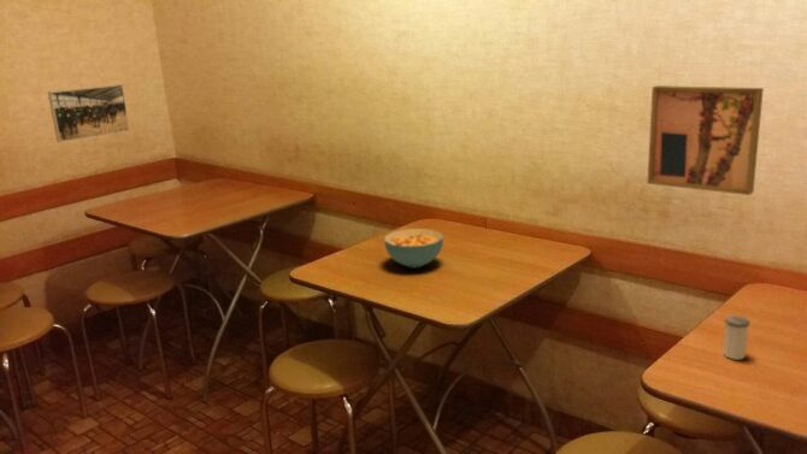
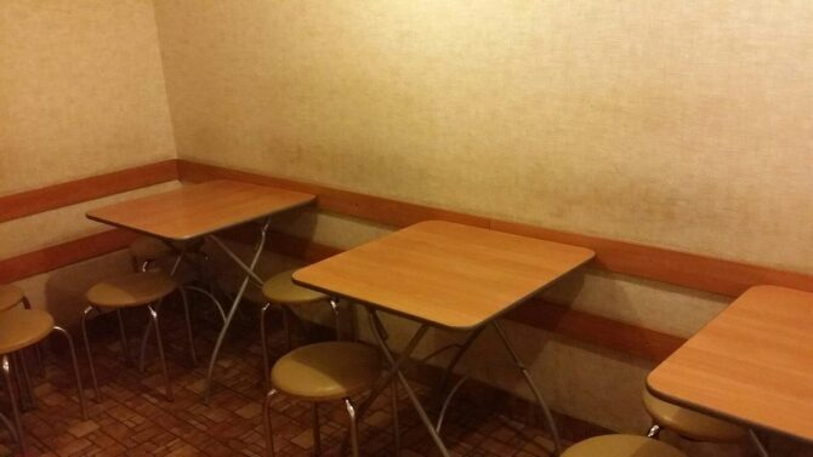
- wall art (701, 138)
- cereal bowl (413, 250)
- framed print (90, 112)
- salt shaker (735, 337)
